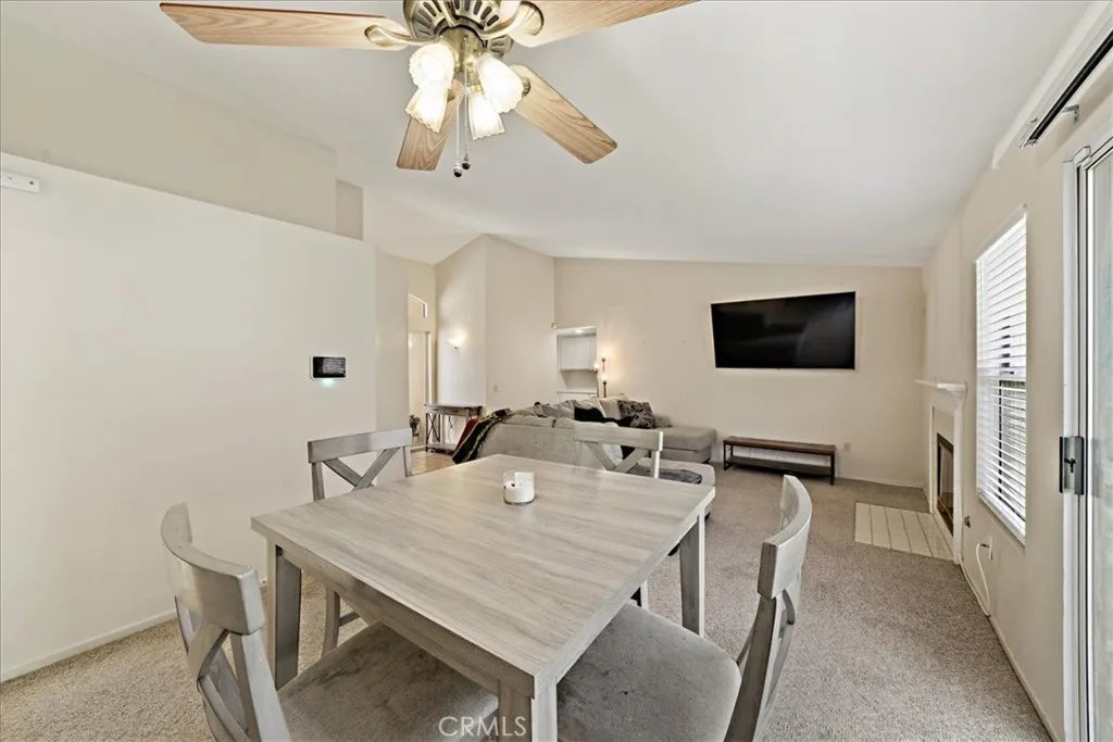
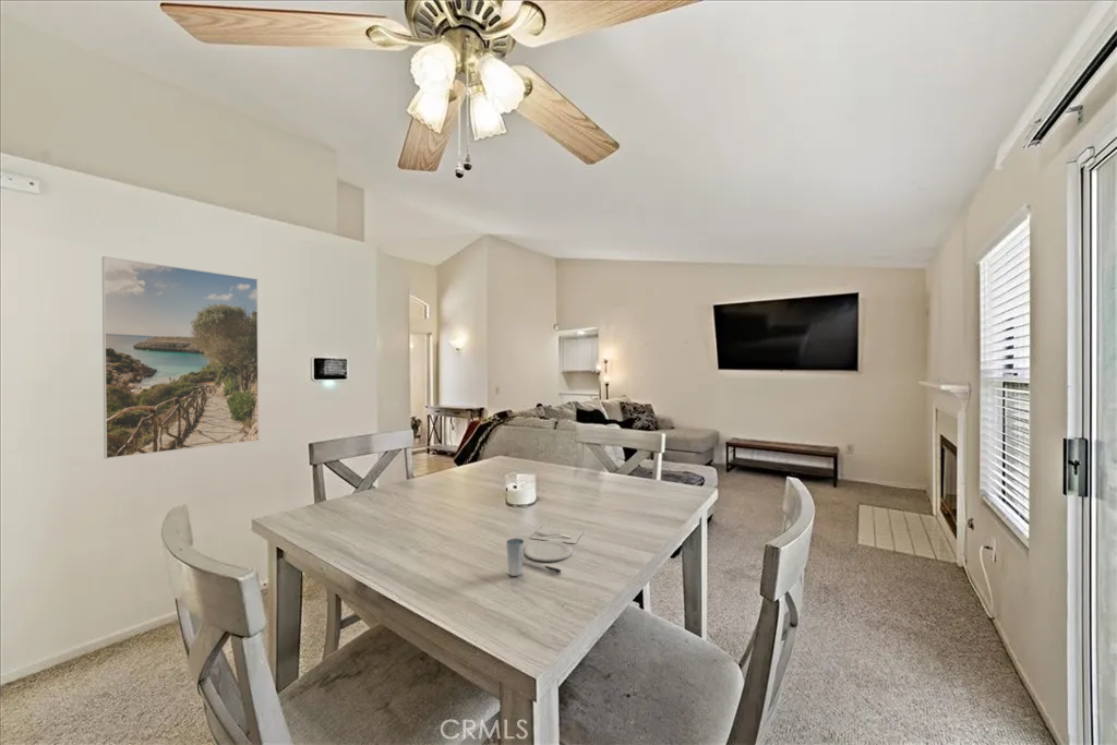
+ placemat (547, 537)
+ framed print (189, 359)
